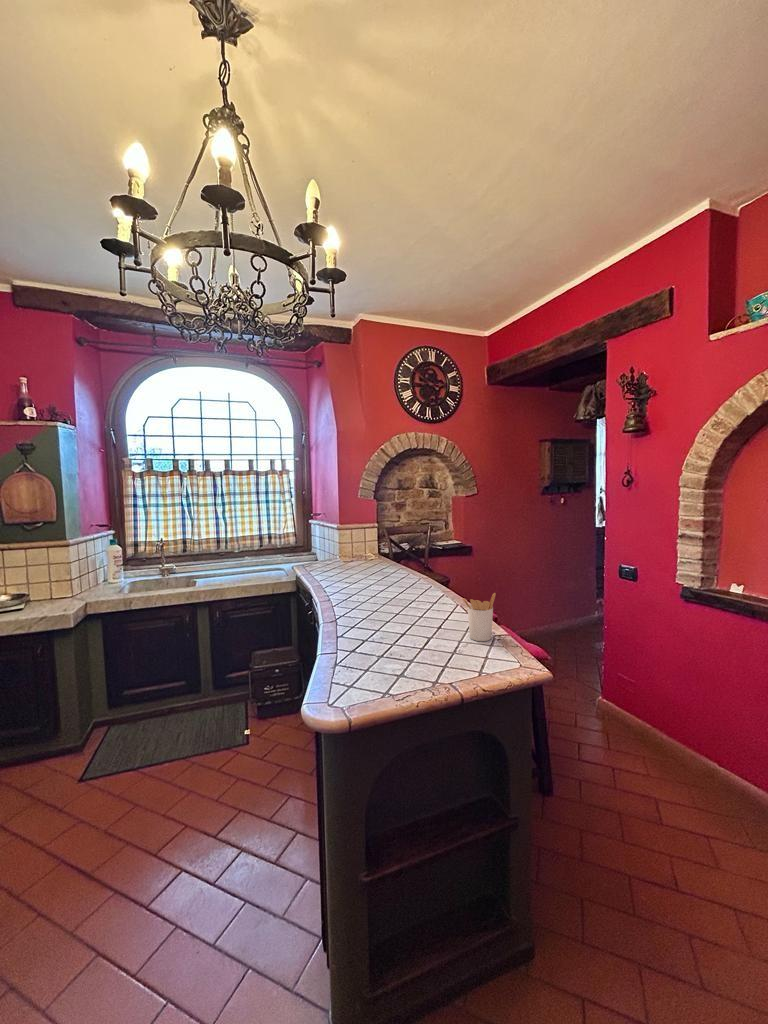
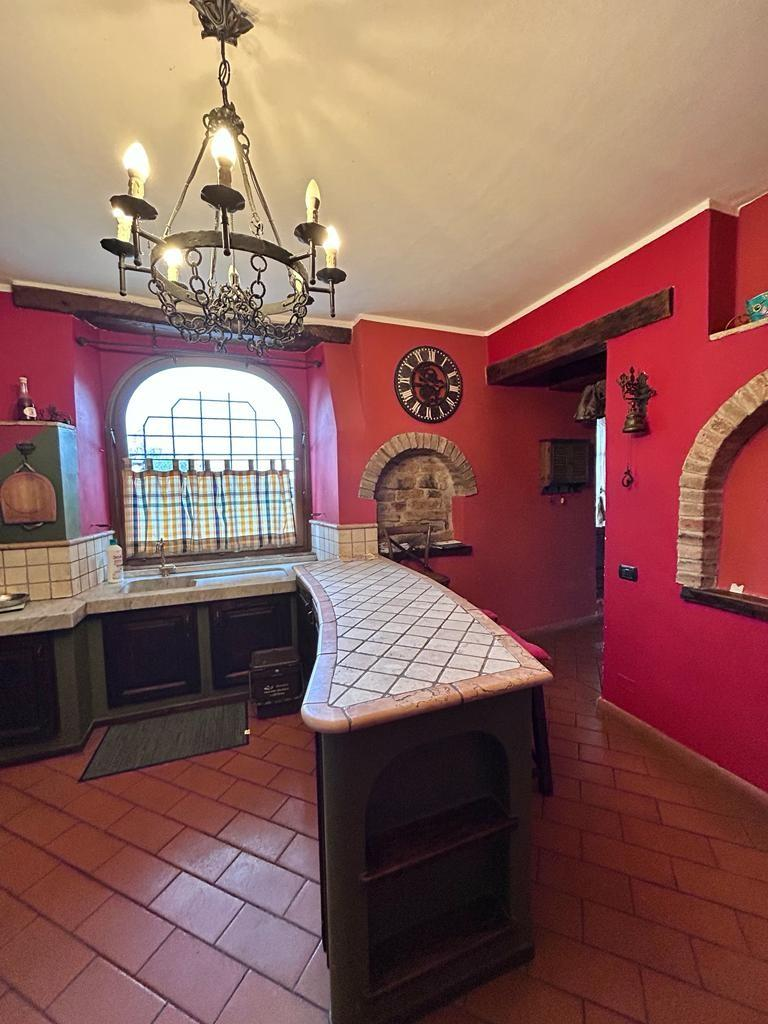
- utensil holder (480, 616)
